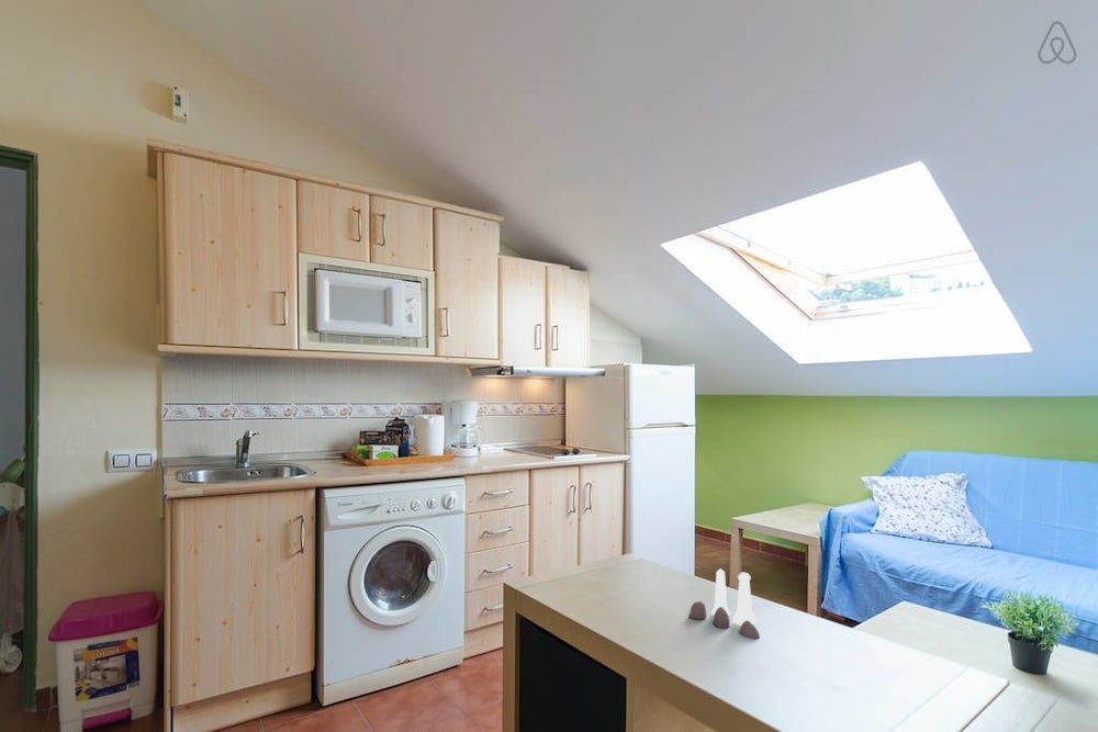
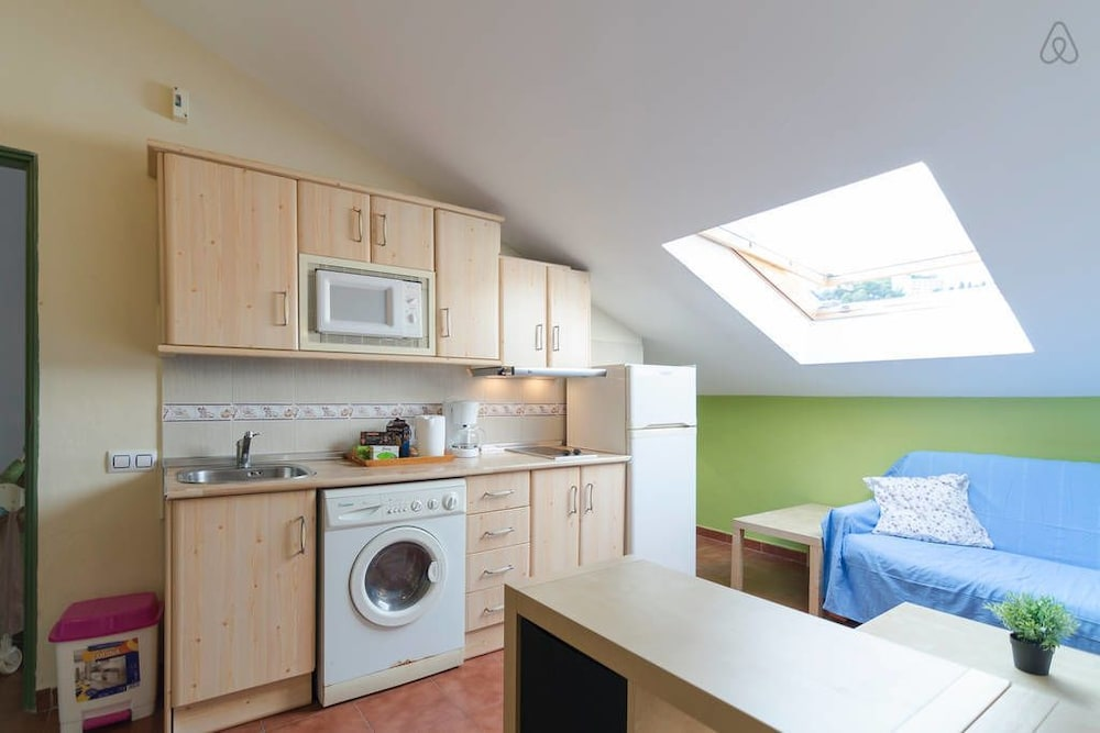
- salt and pepper shaker set (726, 597)
